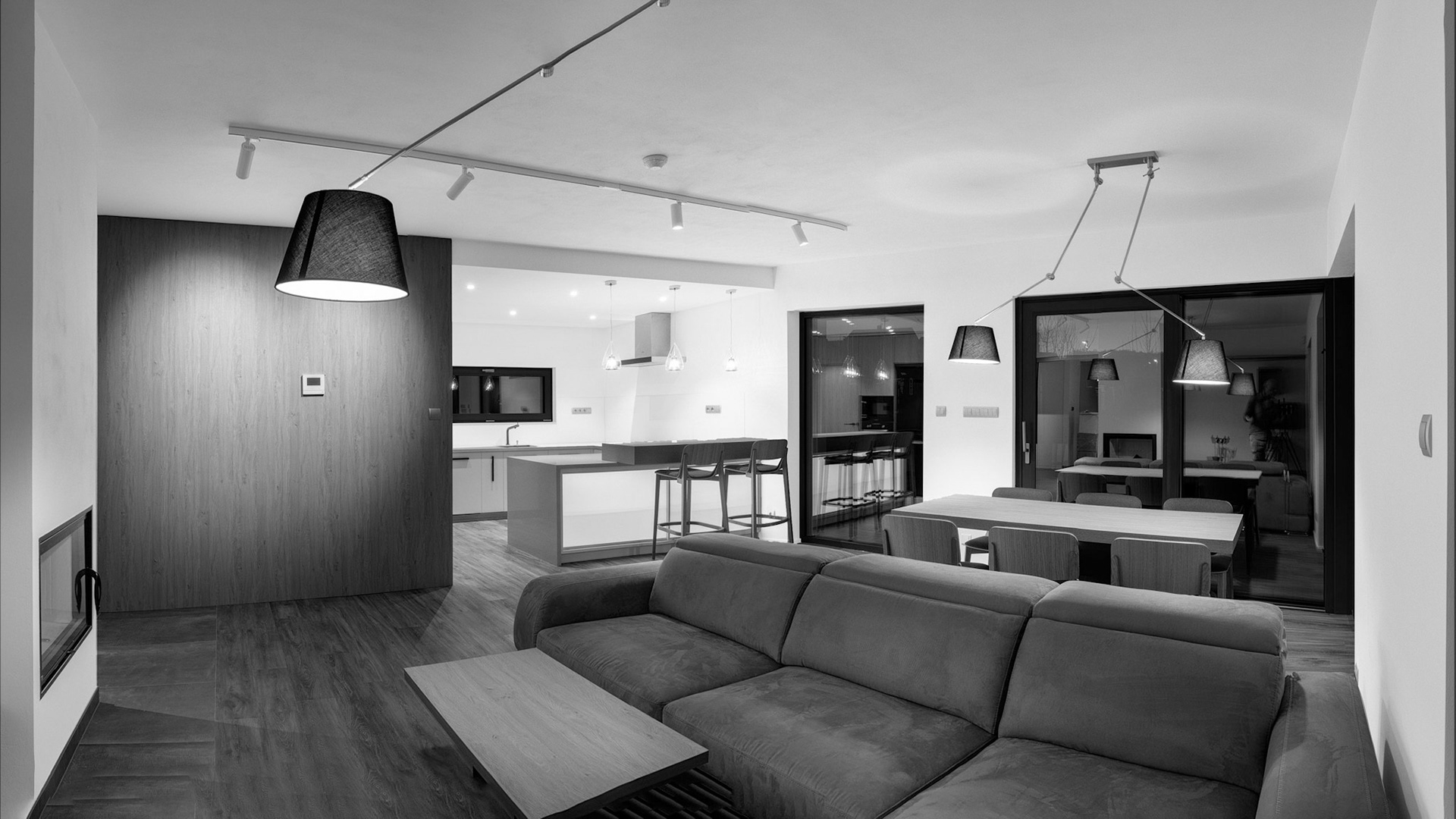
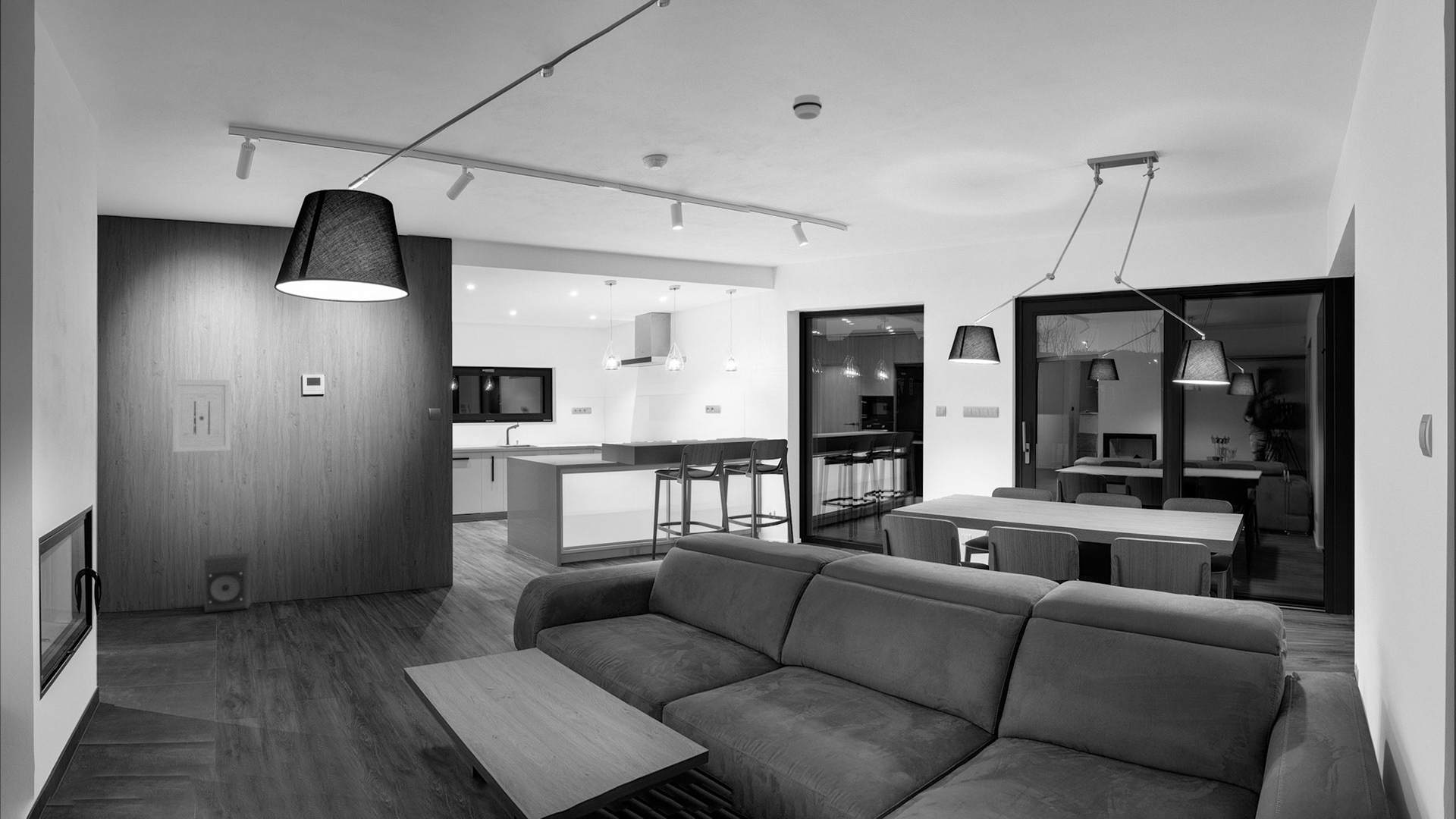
+ speaker (227, 582)
+ smoke detector (807, 107)
+ wall art (202, 416)
